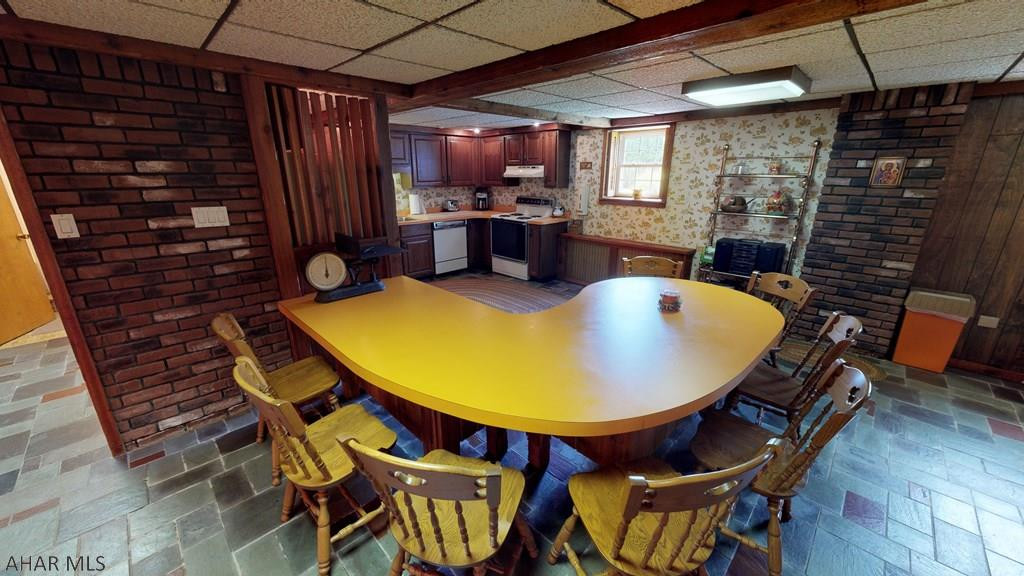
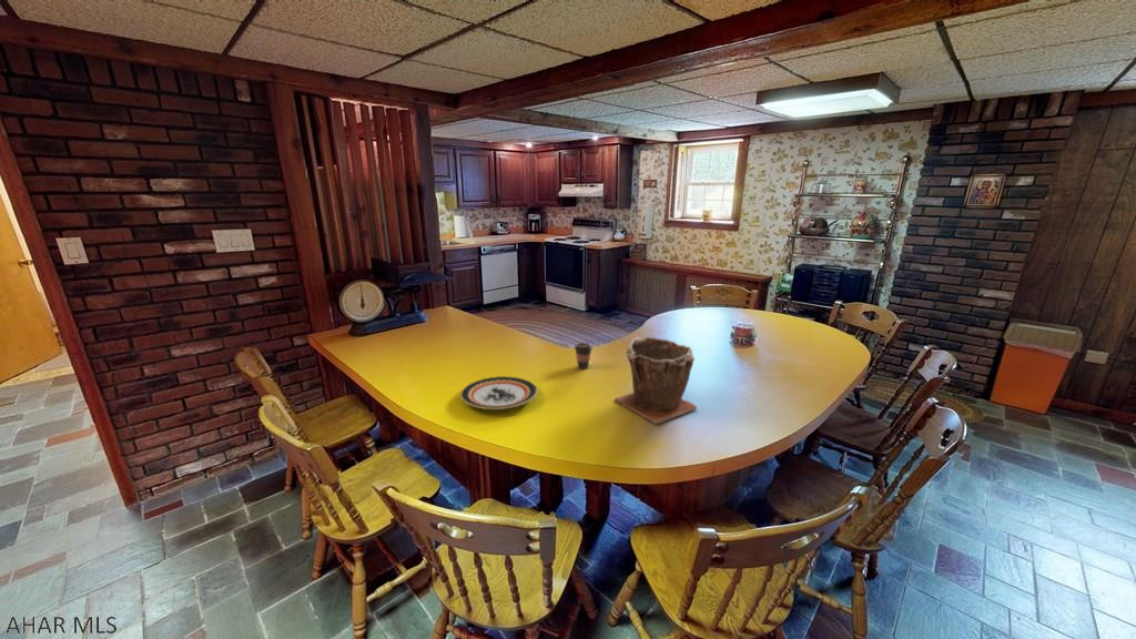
+ coffee cup (582, 356)
+ plant pot (657, 375)
+ plate (499, 394)
